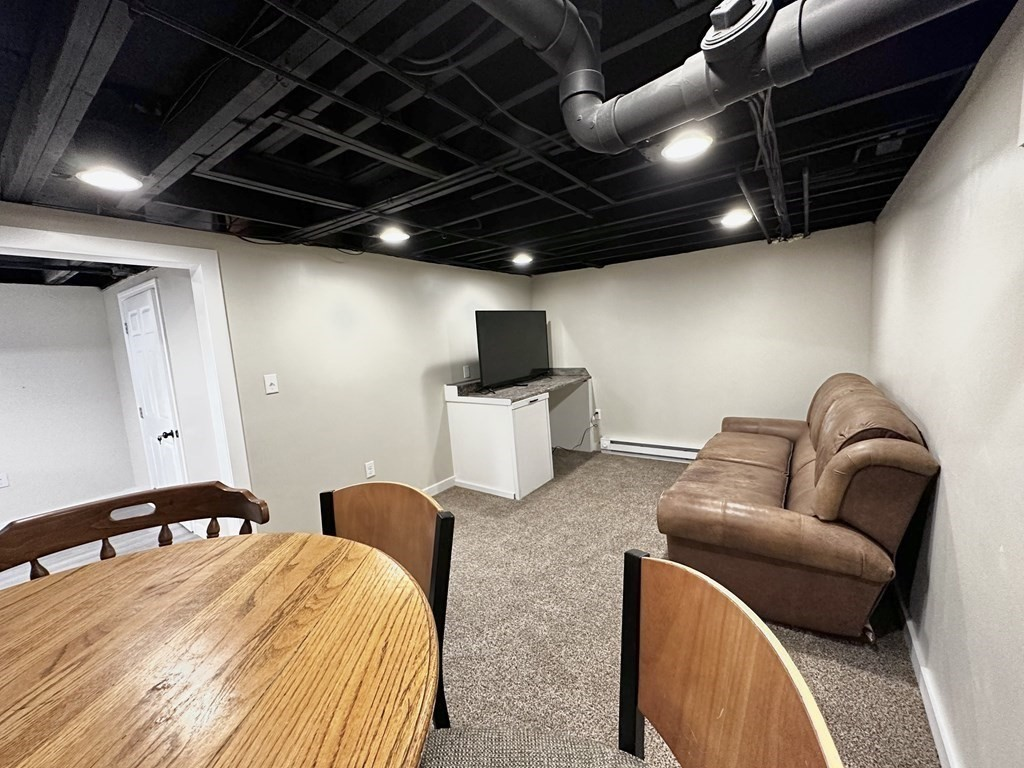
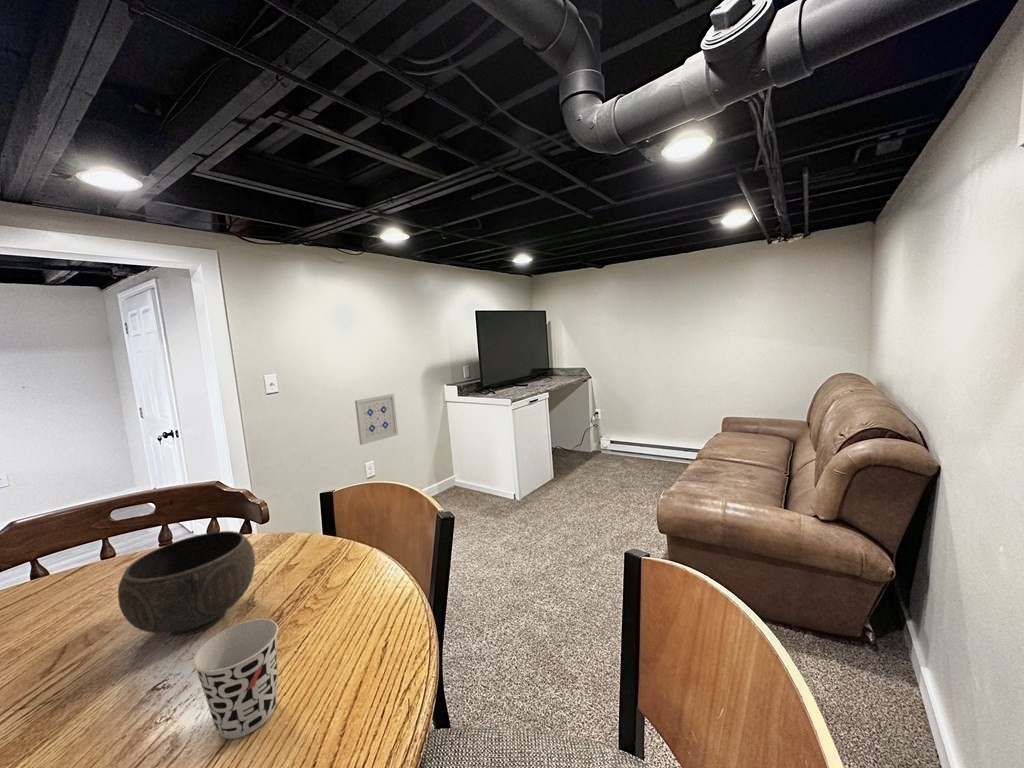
+ cup (242, 679)
+ bowl (193, 586)
+ wall art (377, 418)
